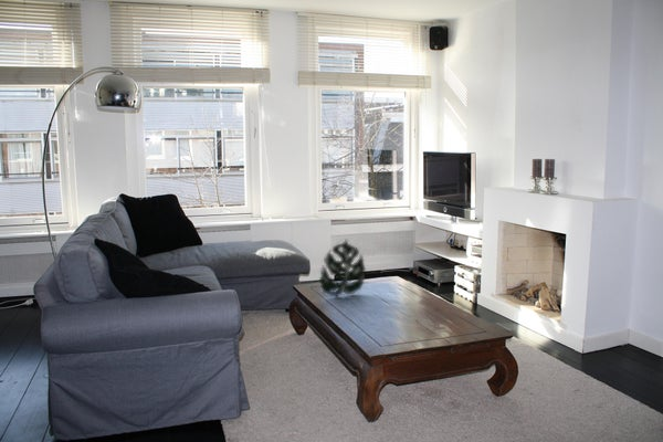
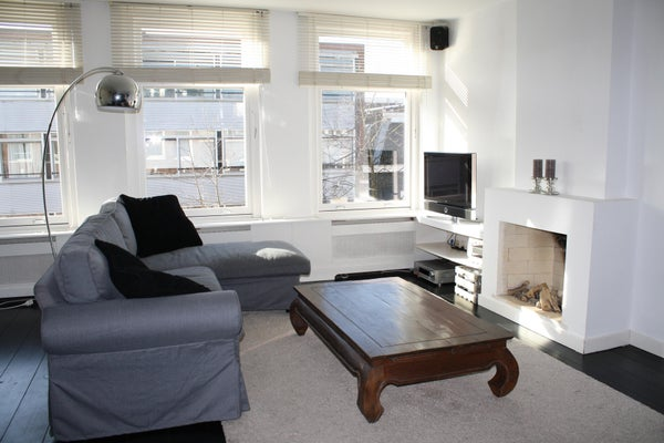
- plant (343, 267)
